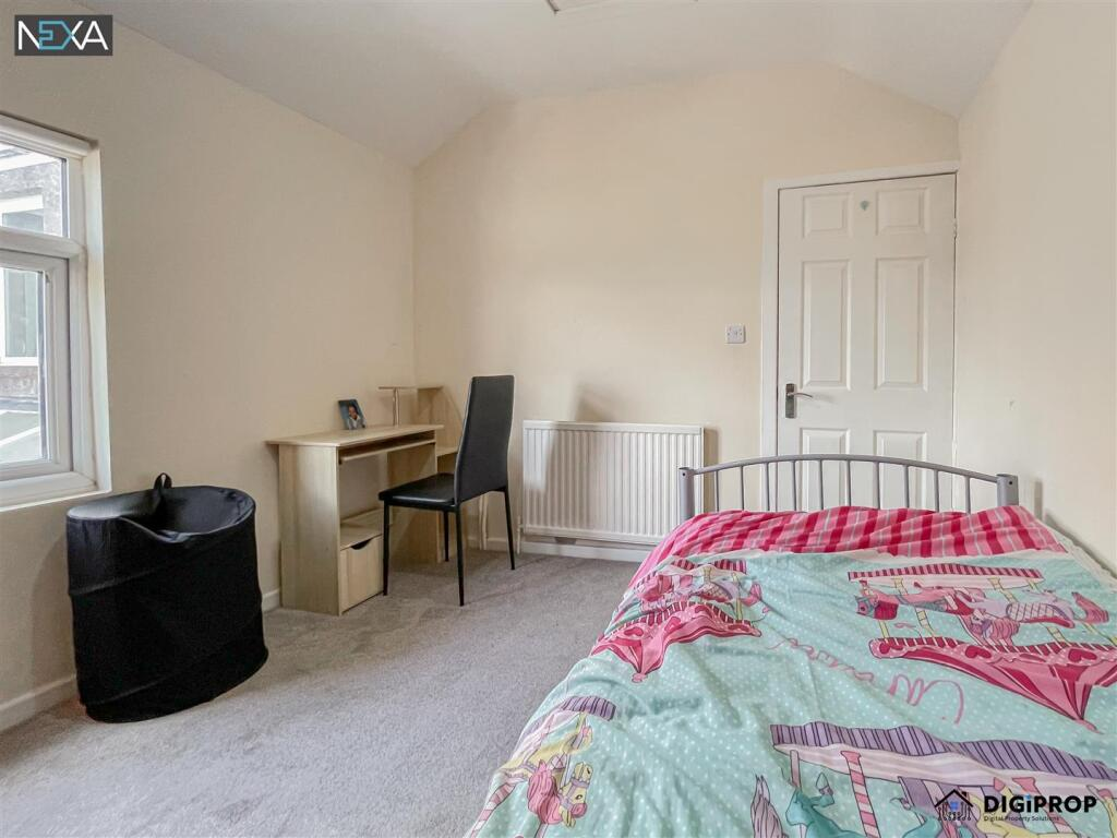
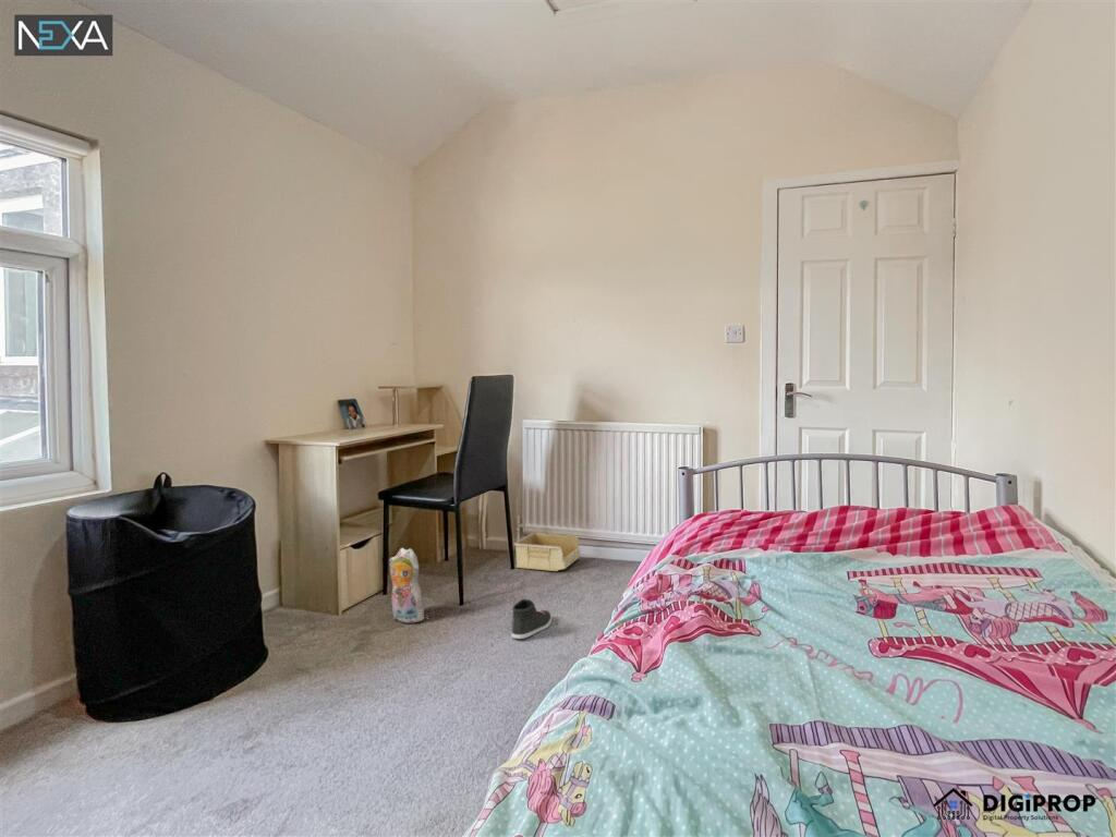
+ sneaker (533, 612)
+ storage bin (547, 550)
+ plush toy (404, 583)
